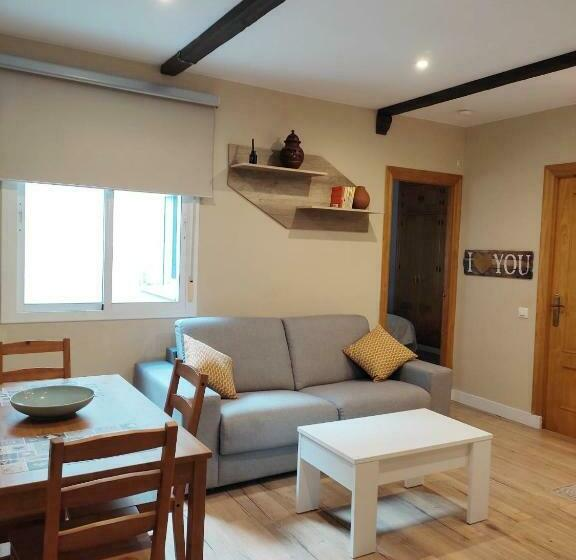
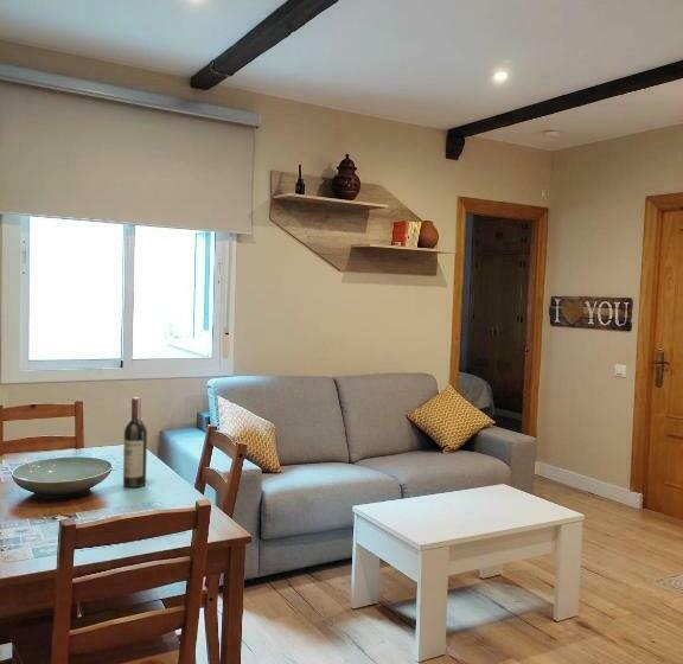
+ wine bottle (135, 441)
